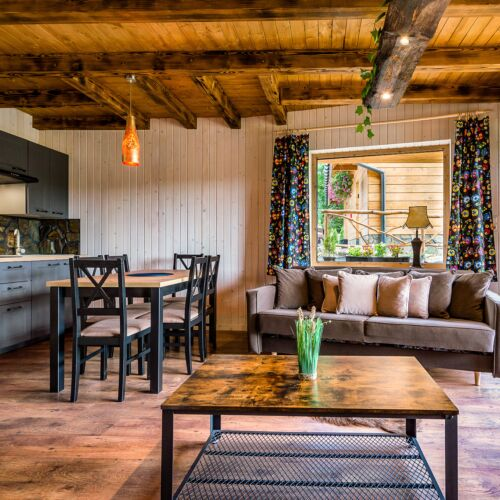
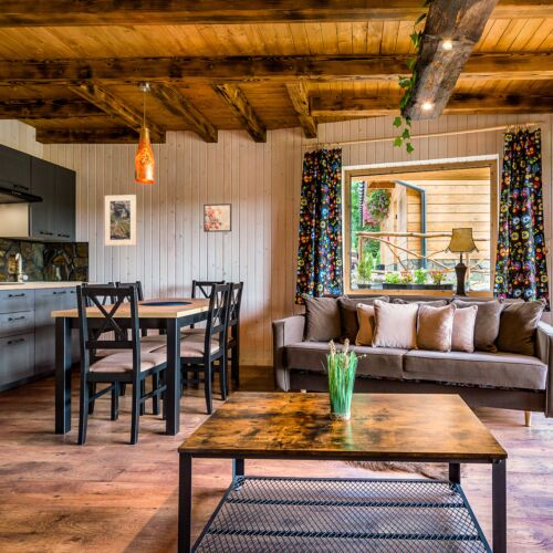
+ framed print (119, 220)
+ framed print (217, 218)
